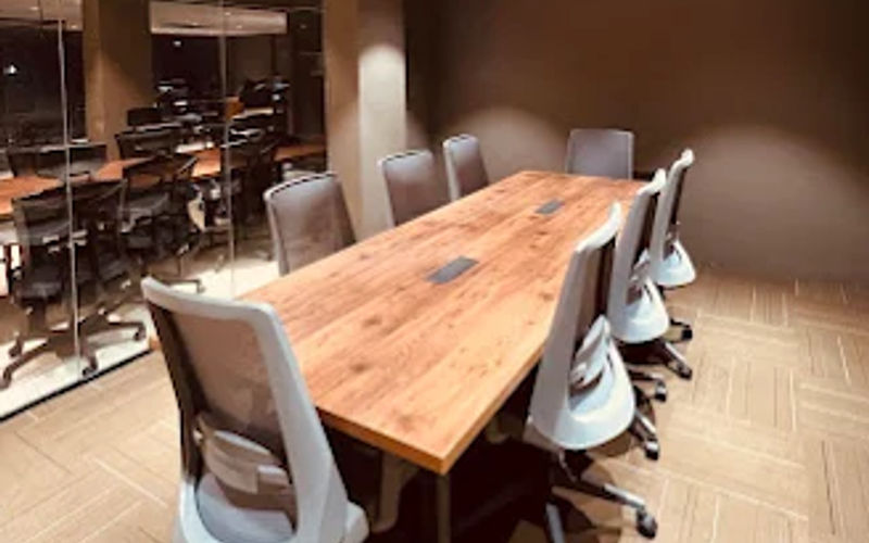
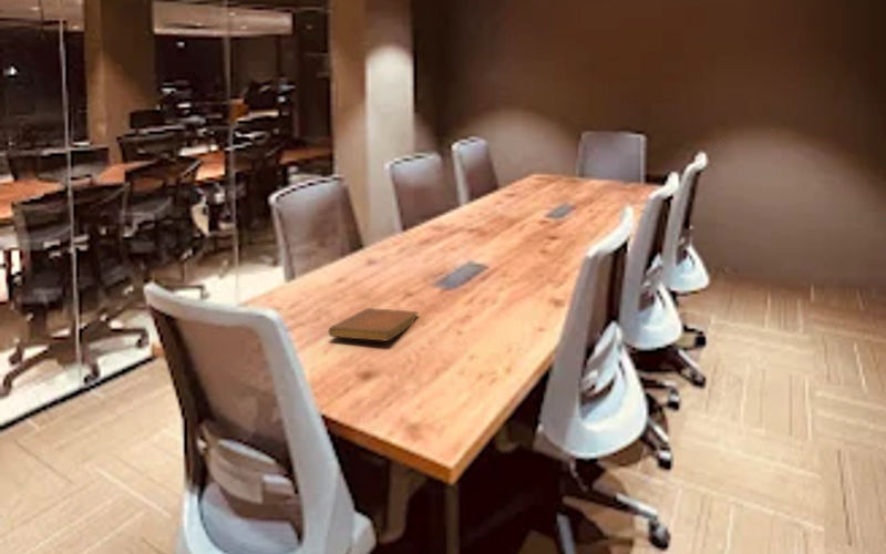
+ notebook (375, 322)
